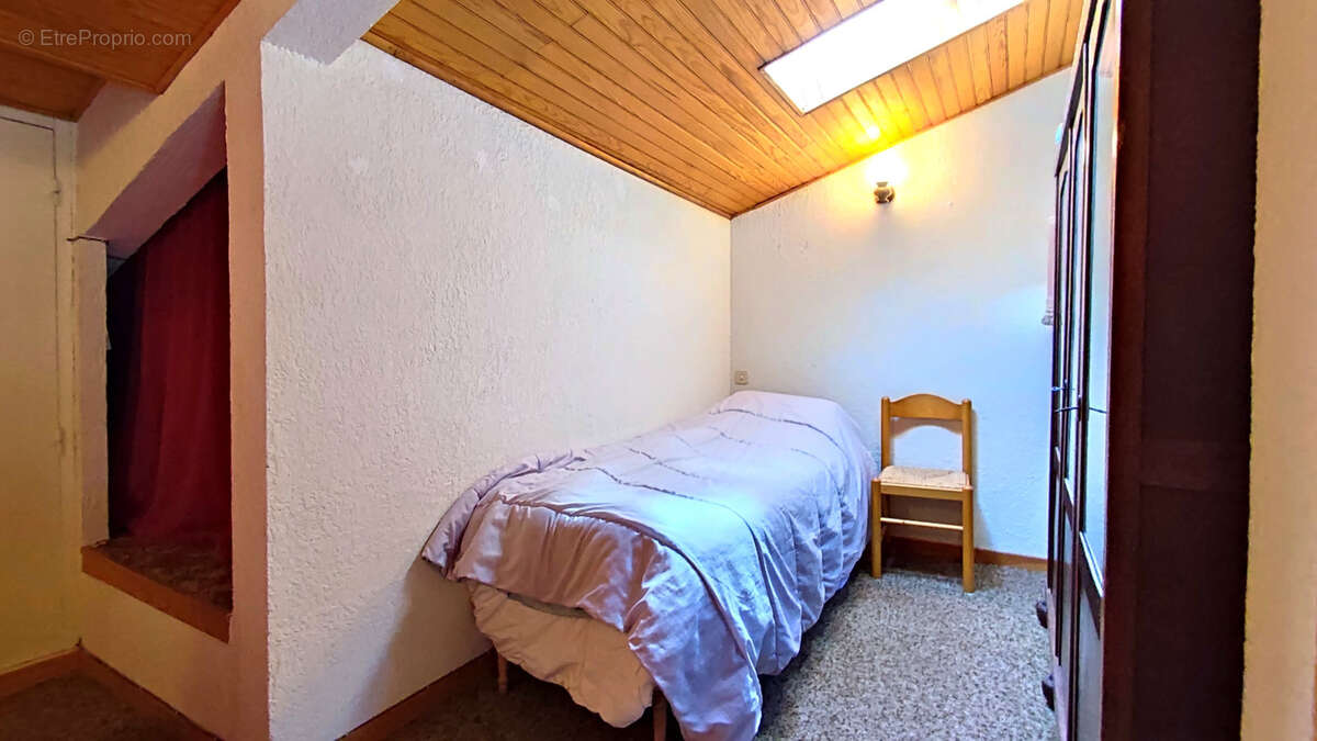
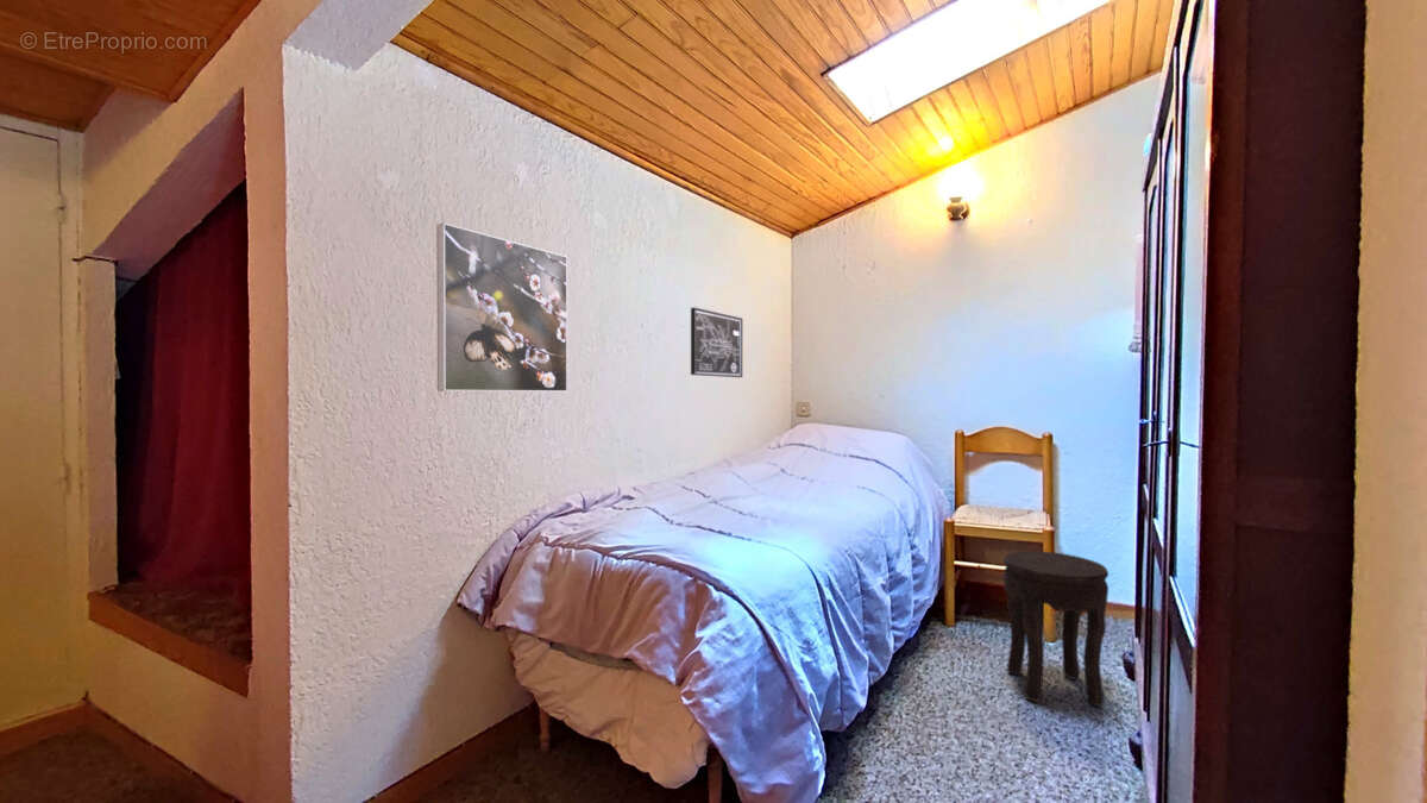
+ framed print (509, 316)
+ wall art (718, 344)
+ side table (1063, 625)
